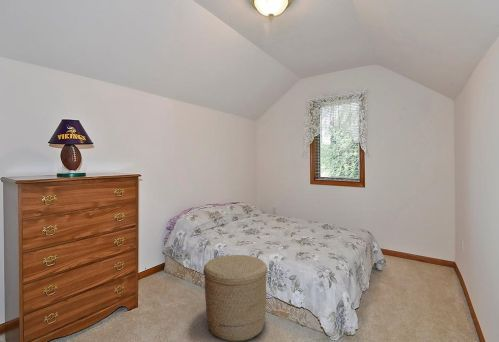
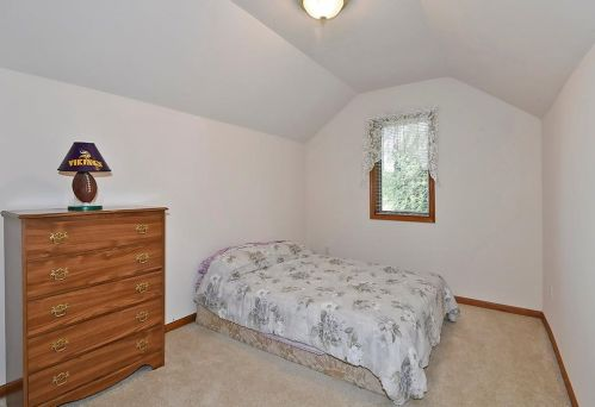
- basket (235, 293)
